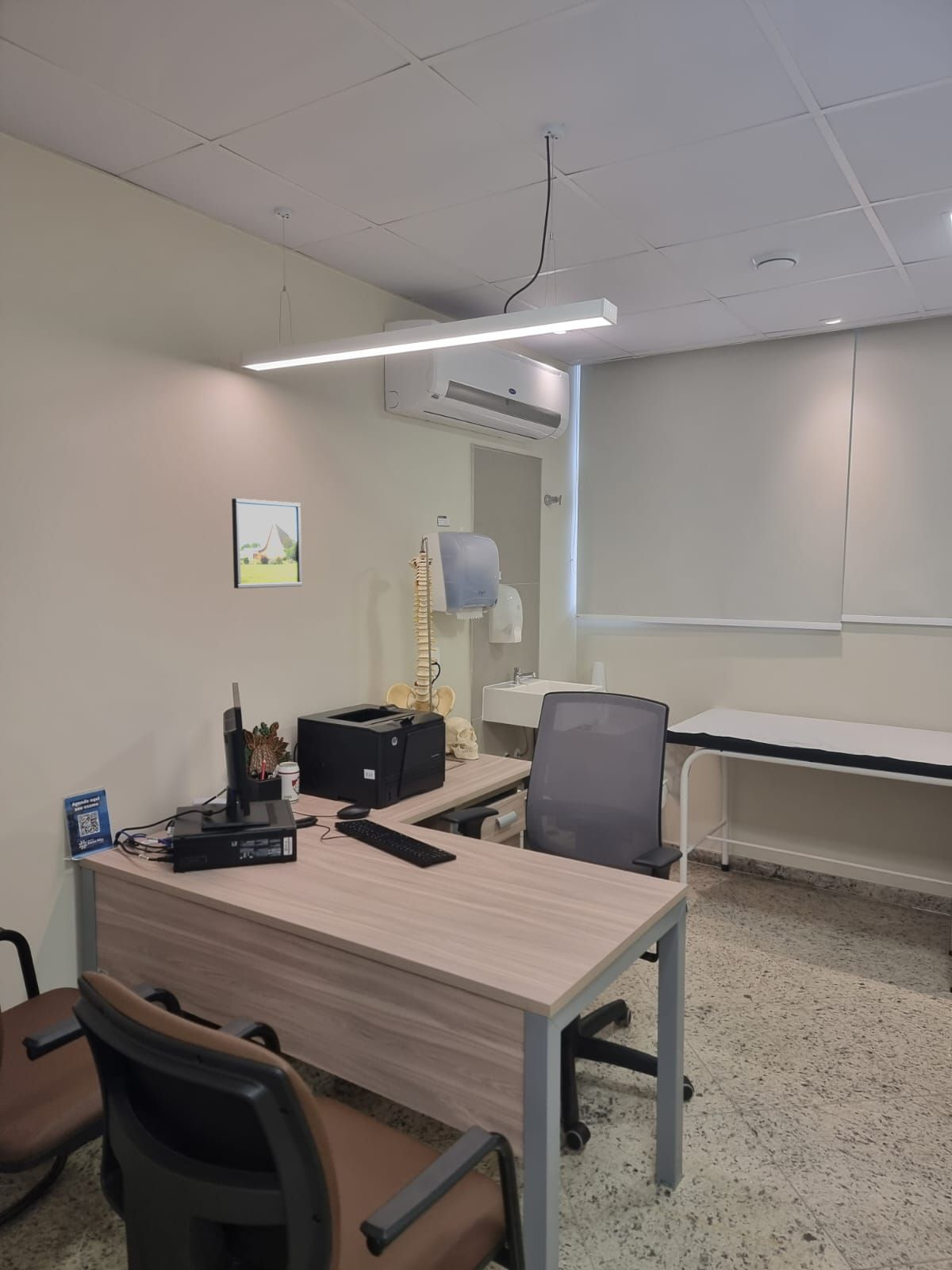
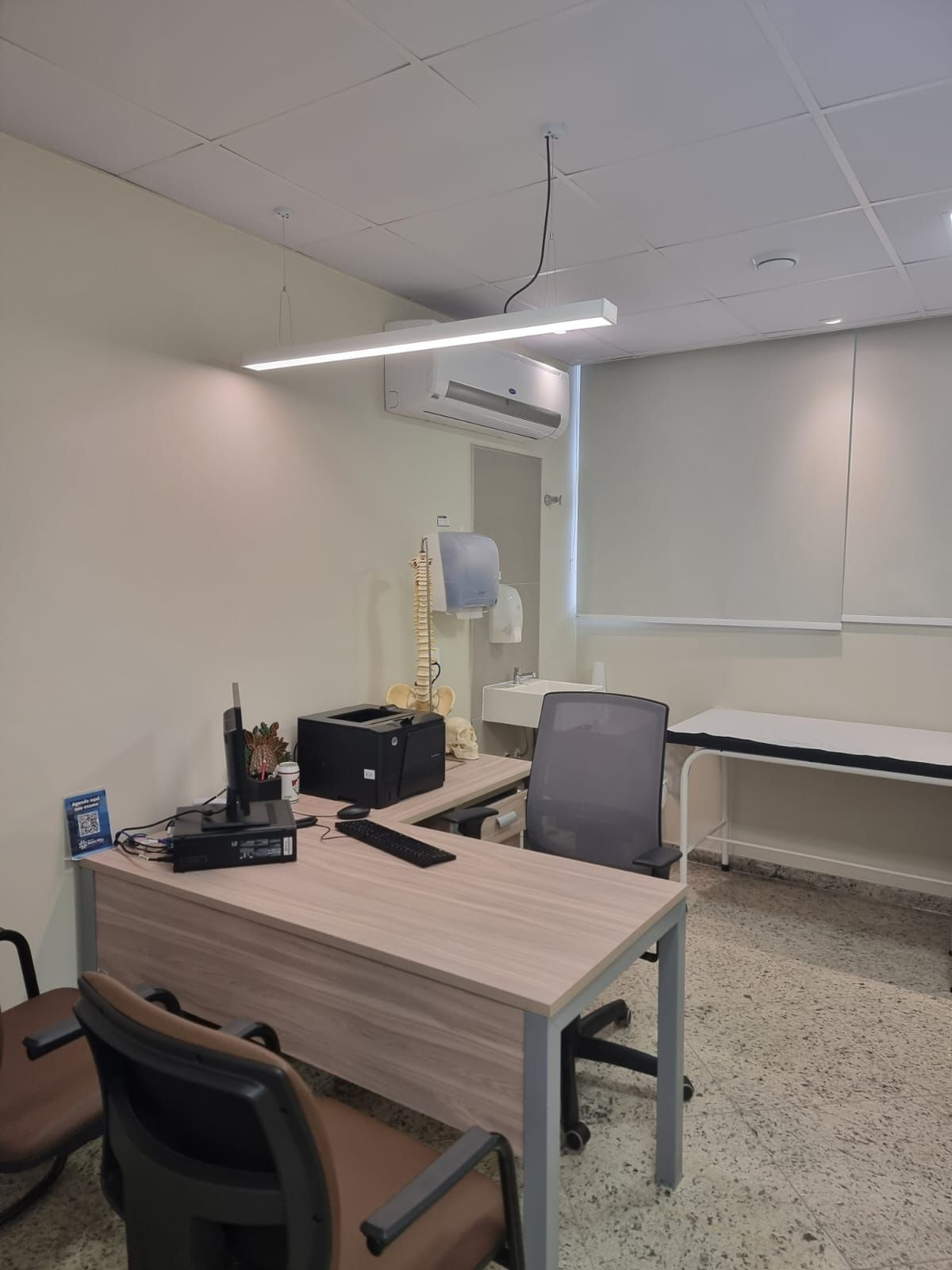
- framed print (268, 544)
